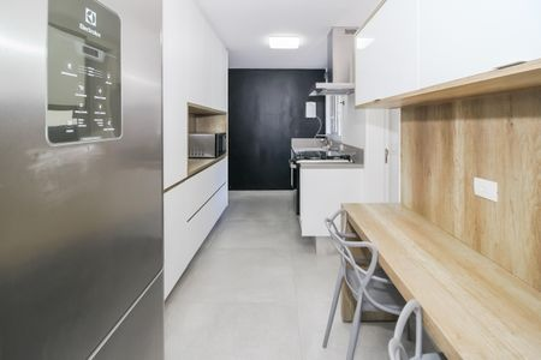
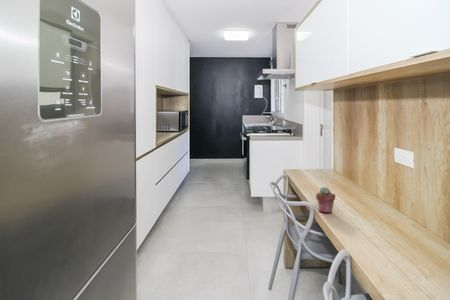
+ potted succulent (325, 199)
